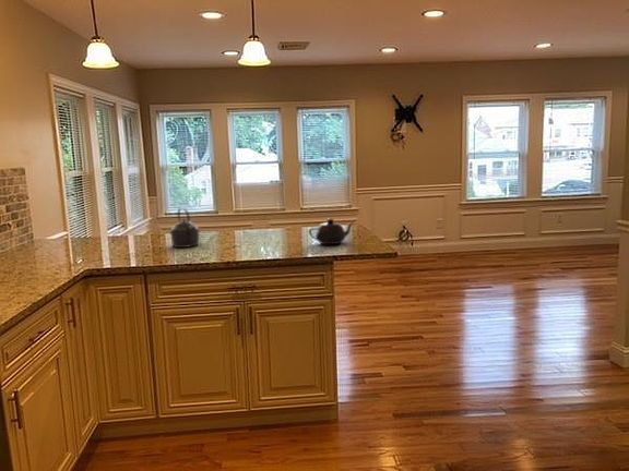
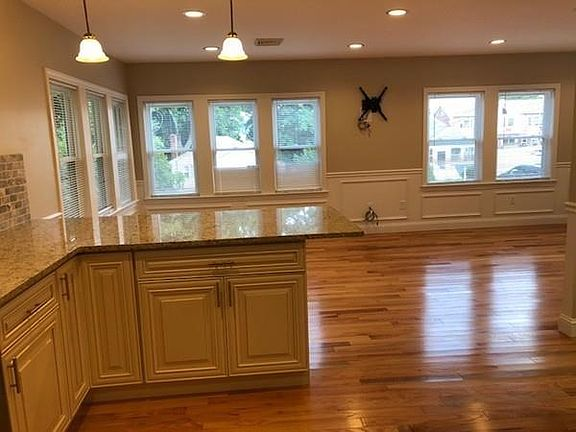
- teapot (332, 230)
- kettle (187, 227)
